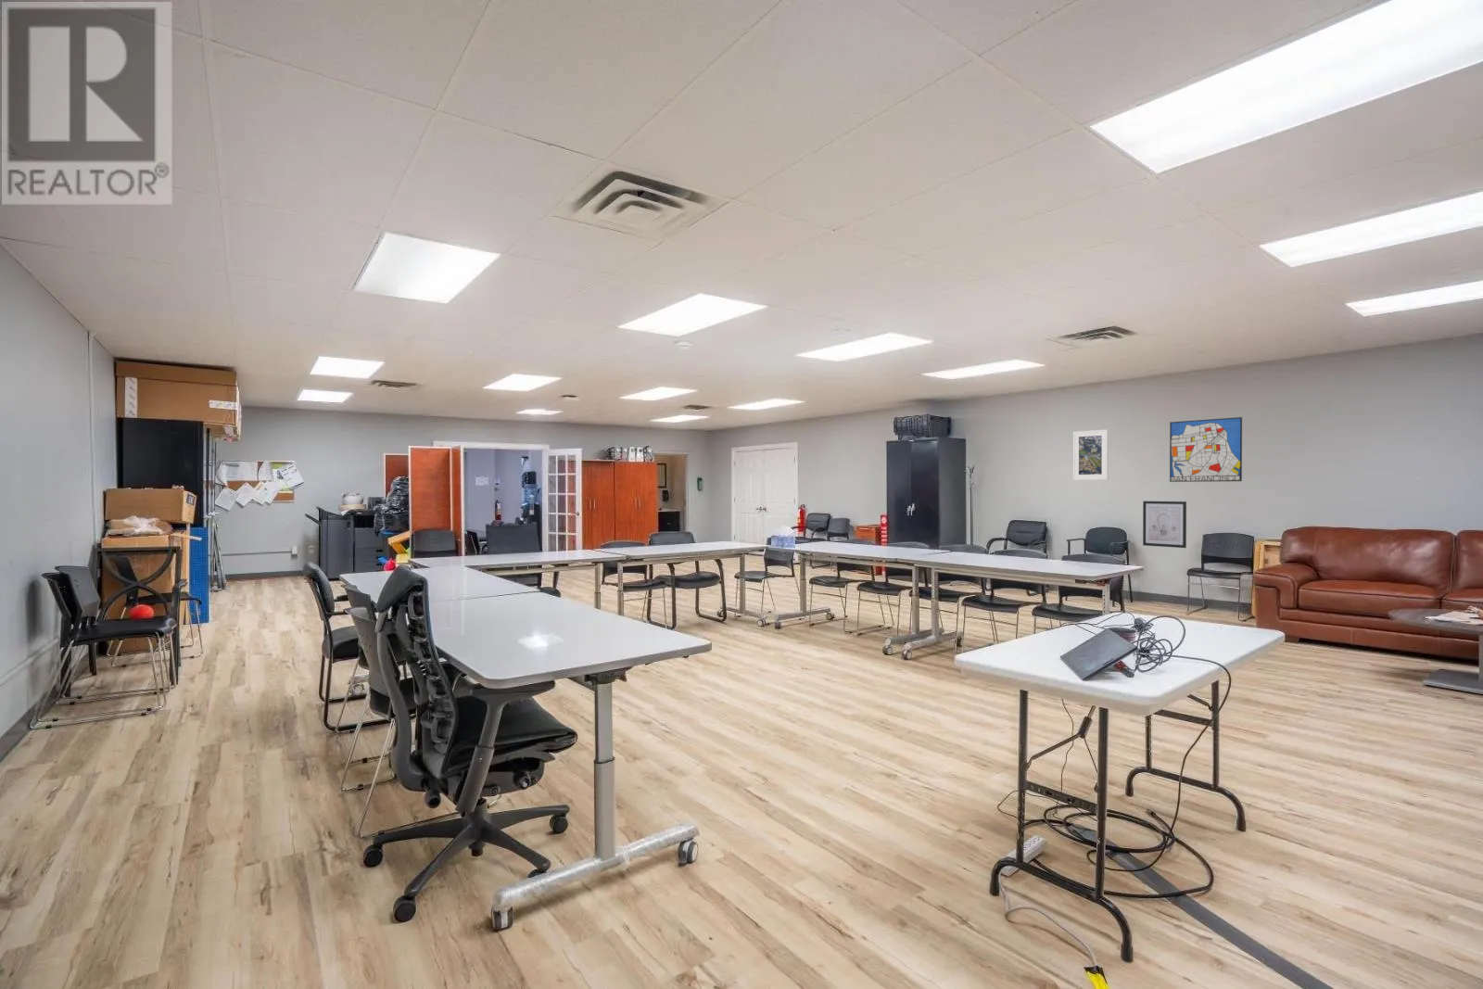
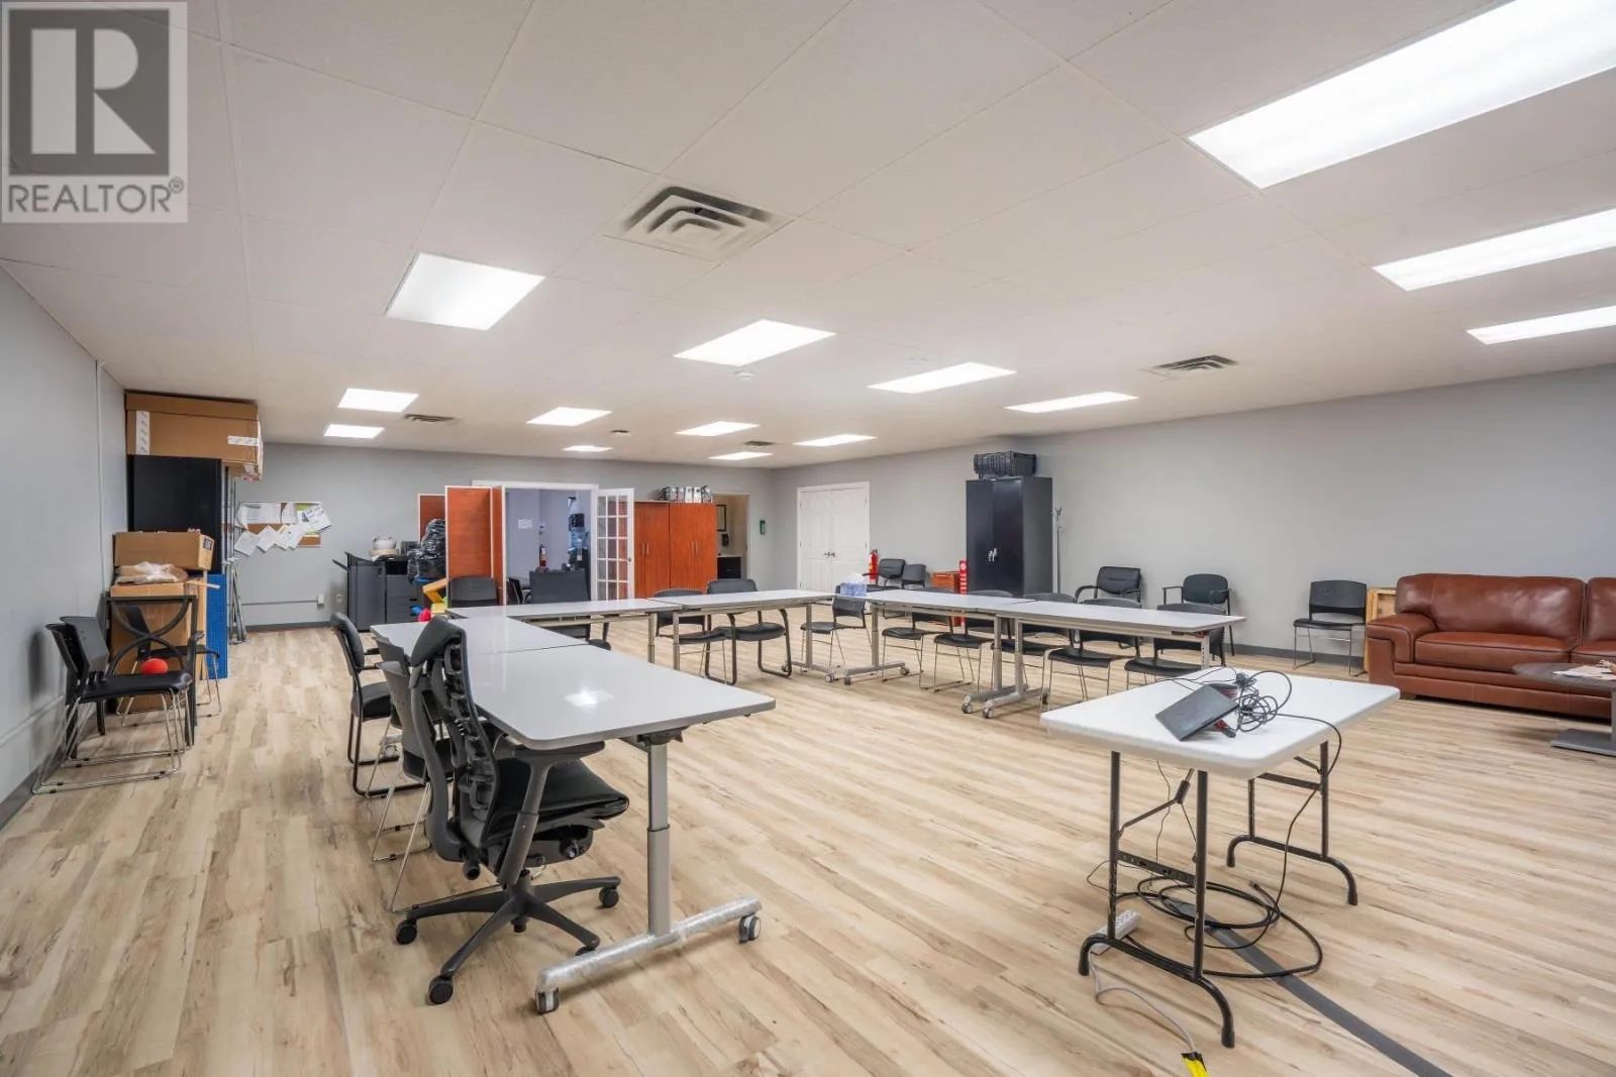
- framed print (1090, 455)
- wall art (1164, 523)
- wall art (1204, 450)
